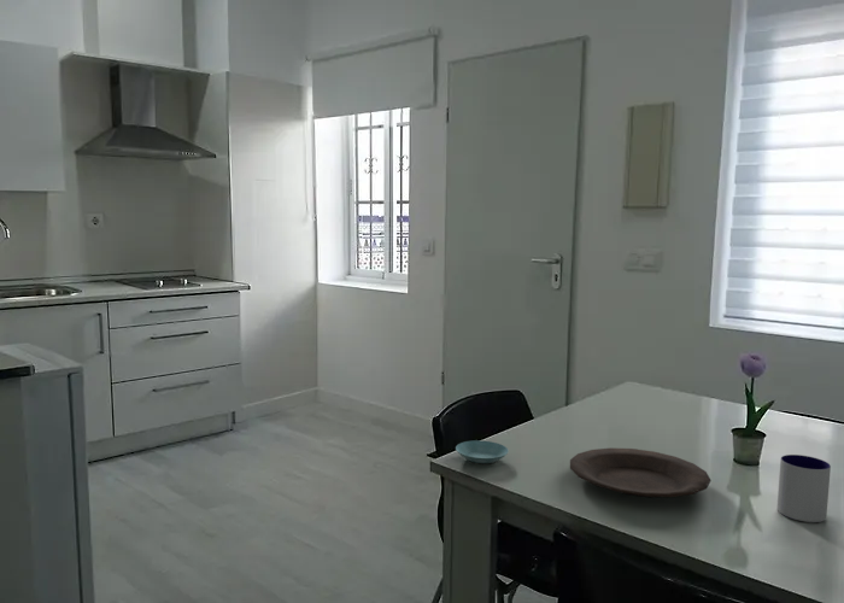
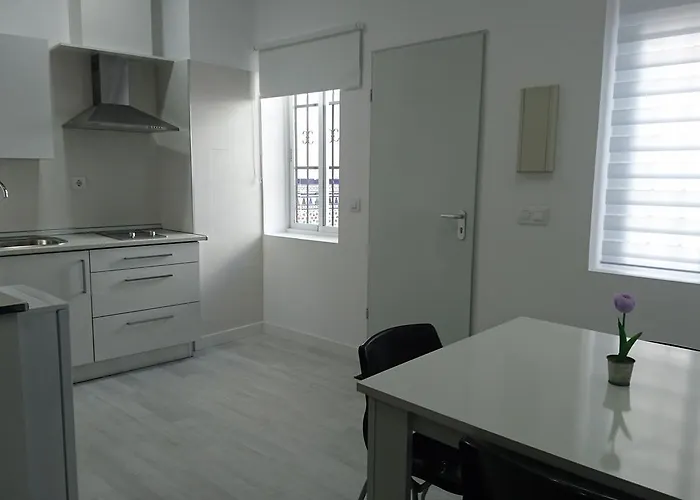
- saucer (481, 453)
- mug (803, 484)
- plate (637, 475)
